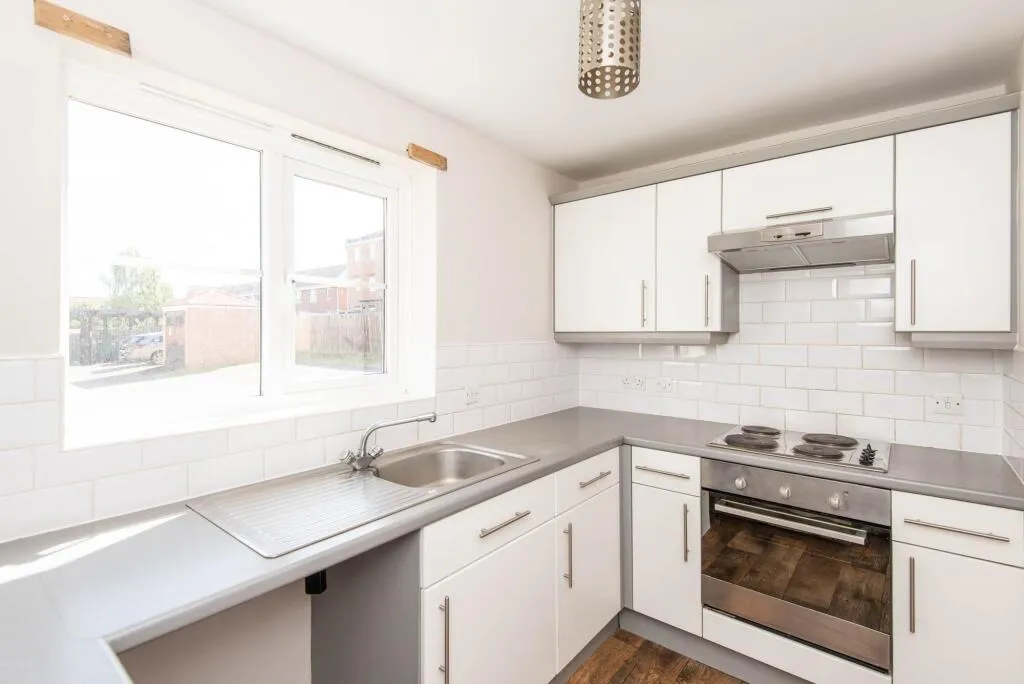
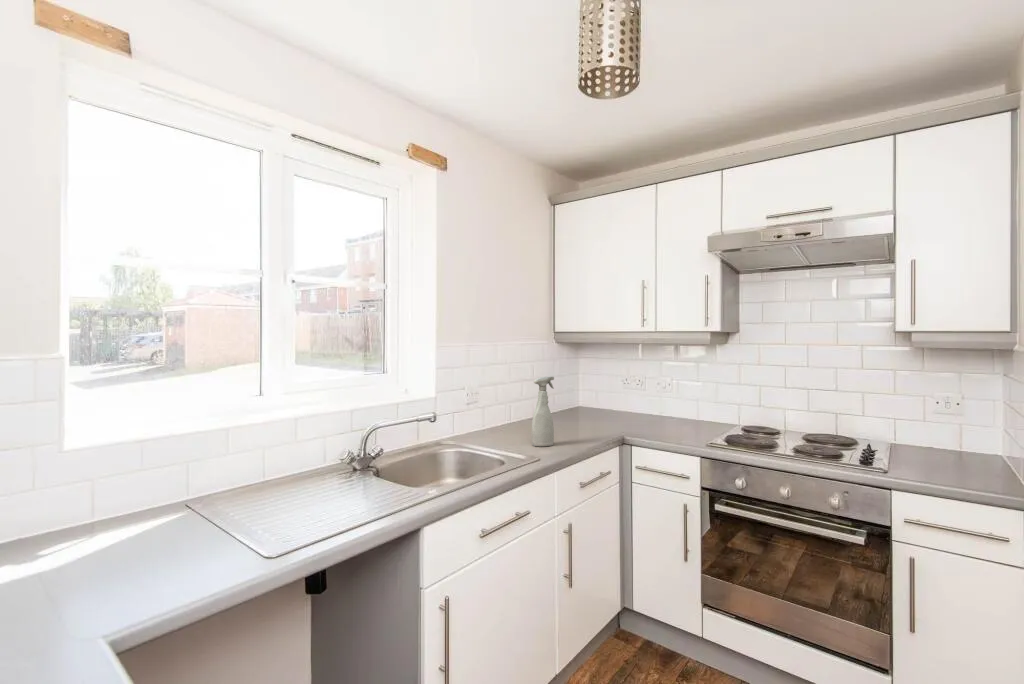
+ spray bottle (542, 410)
